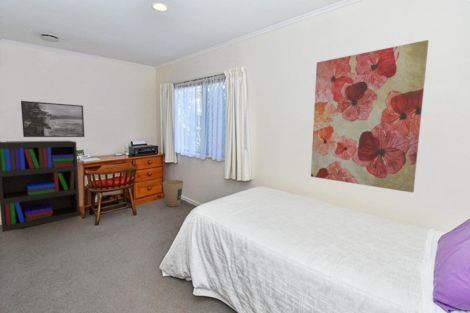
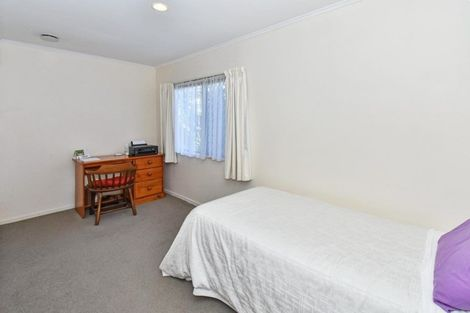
- trash can (173, 193)
- wall art (359, 120)
- bookshelf (39, 181)
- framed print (55, 120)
